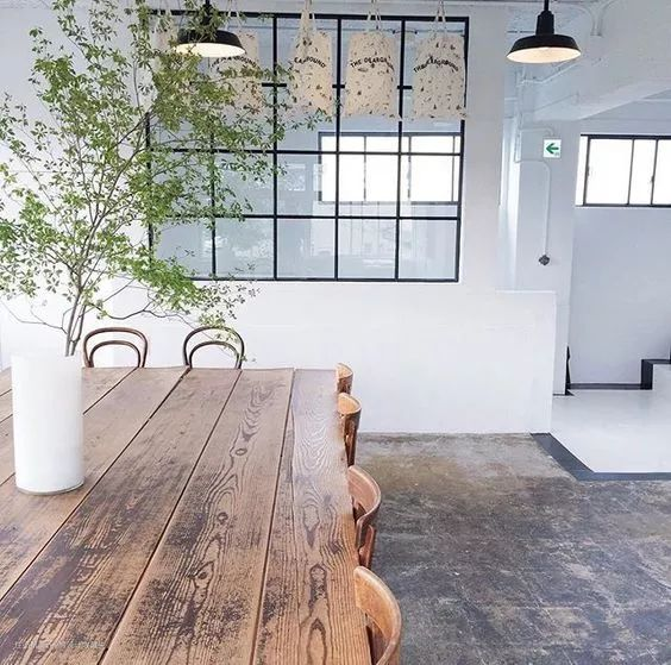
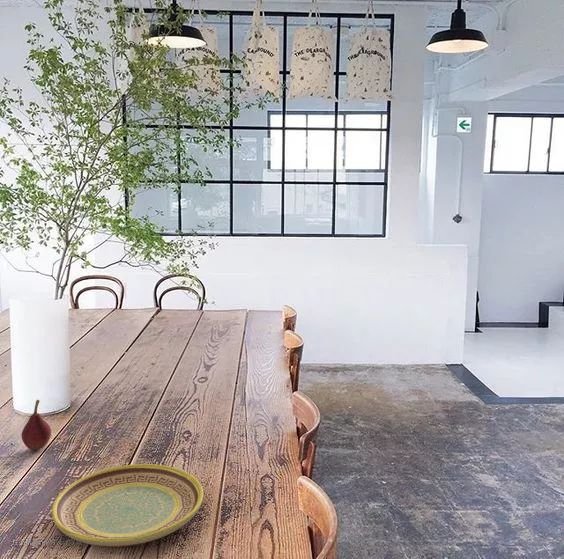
+ fruit (36, 424)
+ plate (130, 505)
